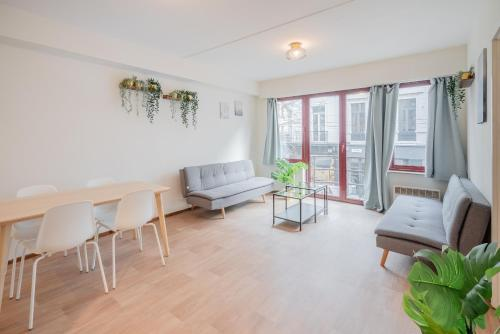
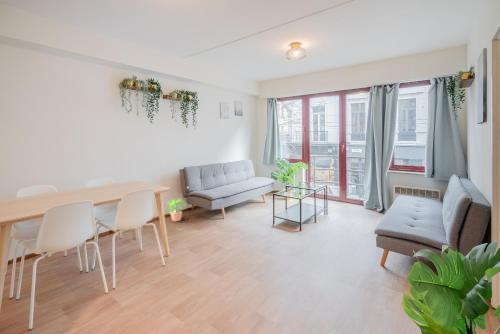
+ potted plant (176, 209)
